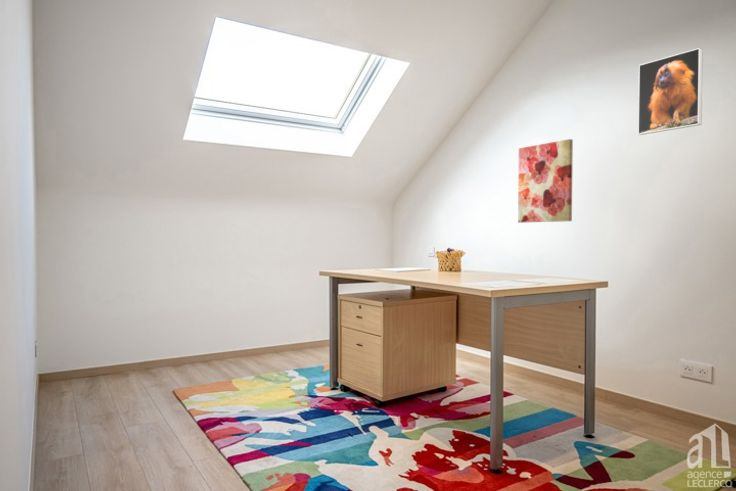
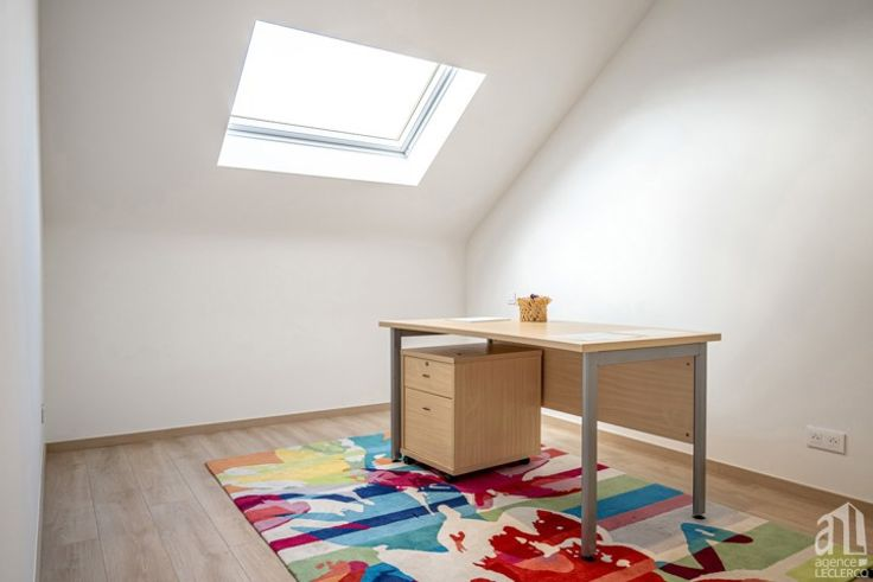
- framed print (668, 93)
- wall art (544, 183)
